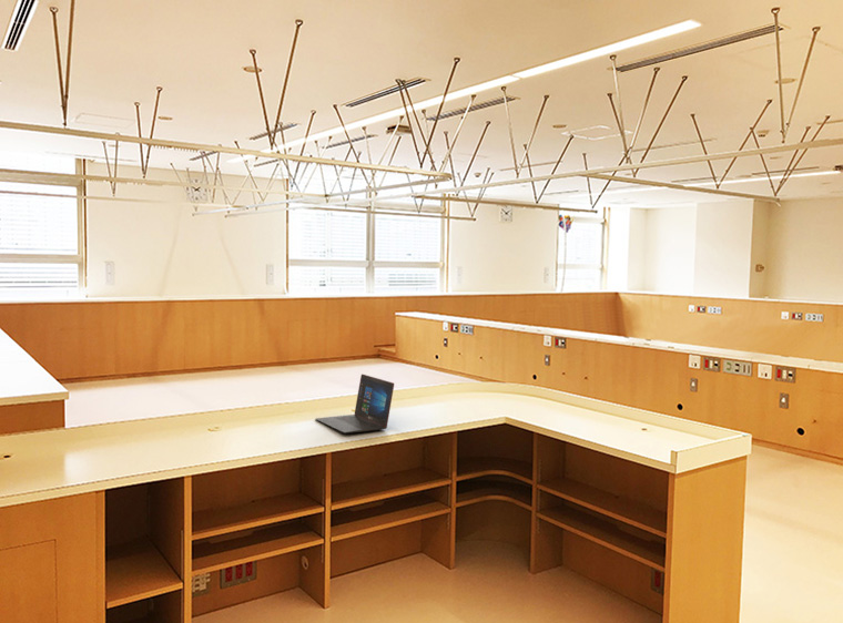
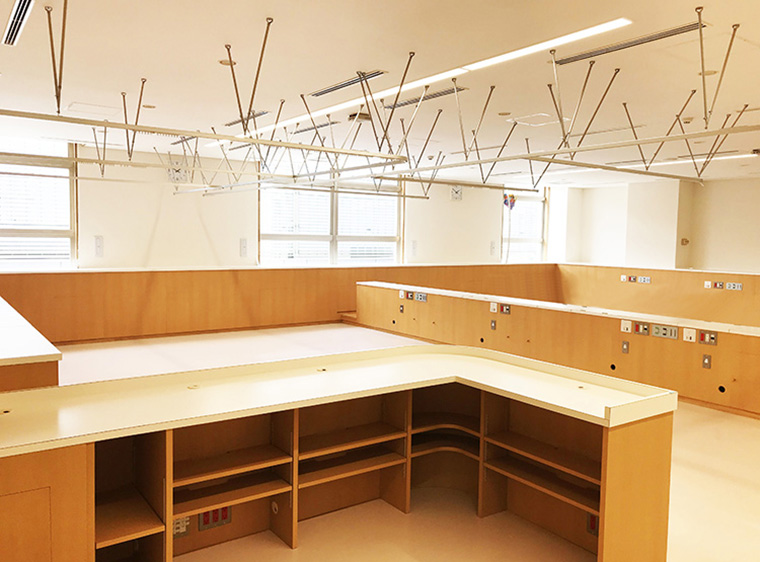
- laptop (356, 401)
